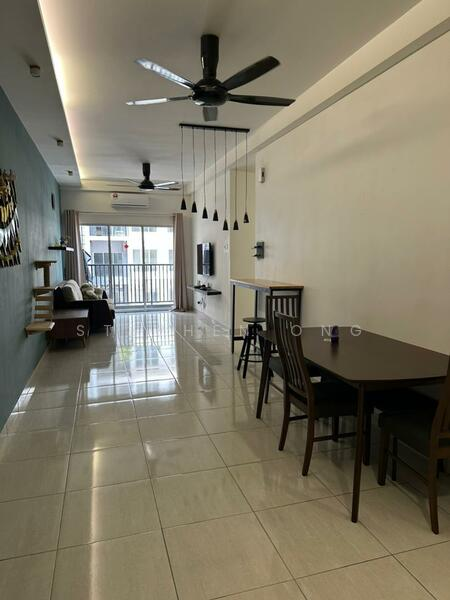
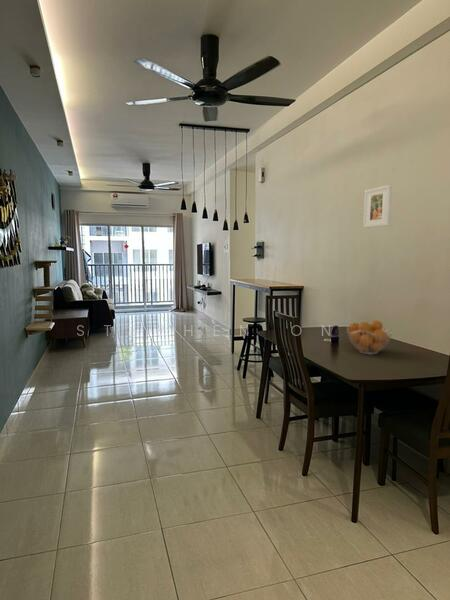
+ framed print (376, 207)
+ fruit basket (369, 336)
